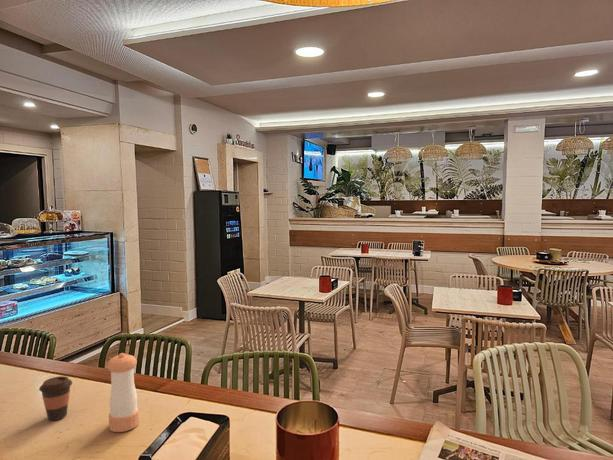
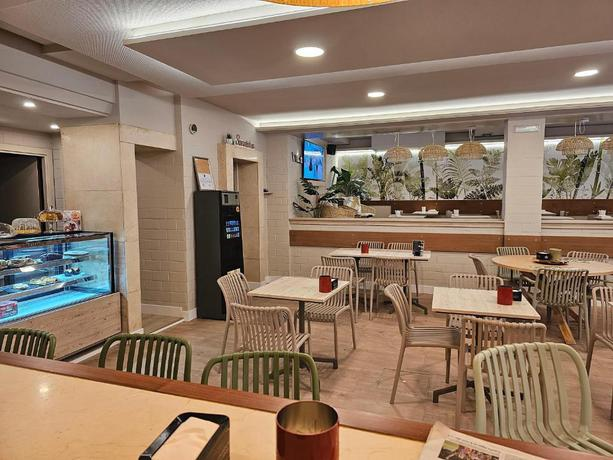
- coffee cup (56, 398)
- pepper shaker (123, 389)
